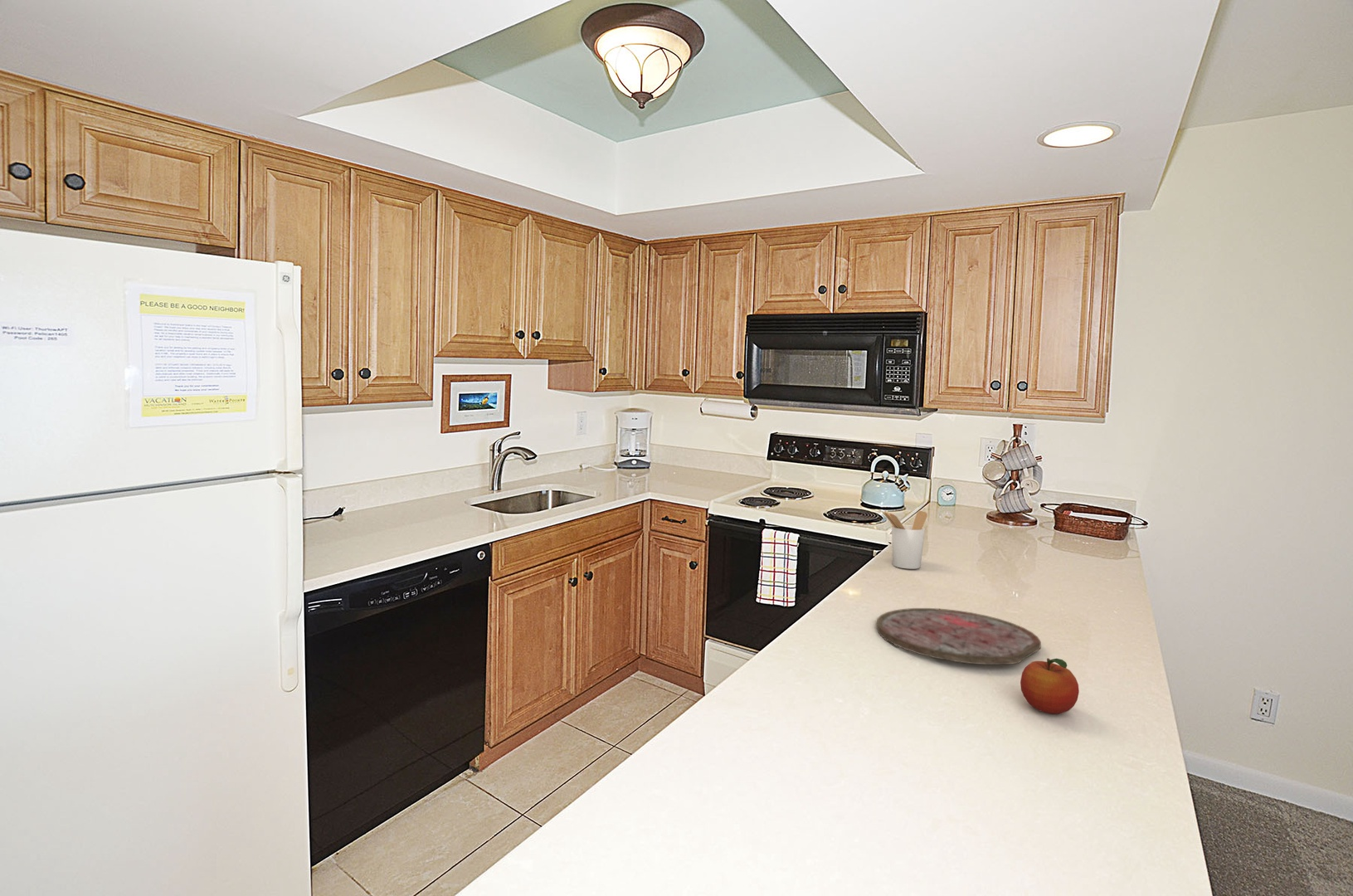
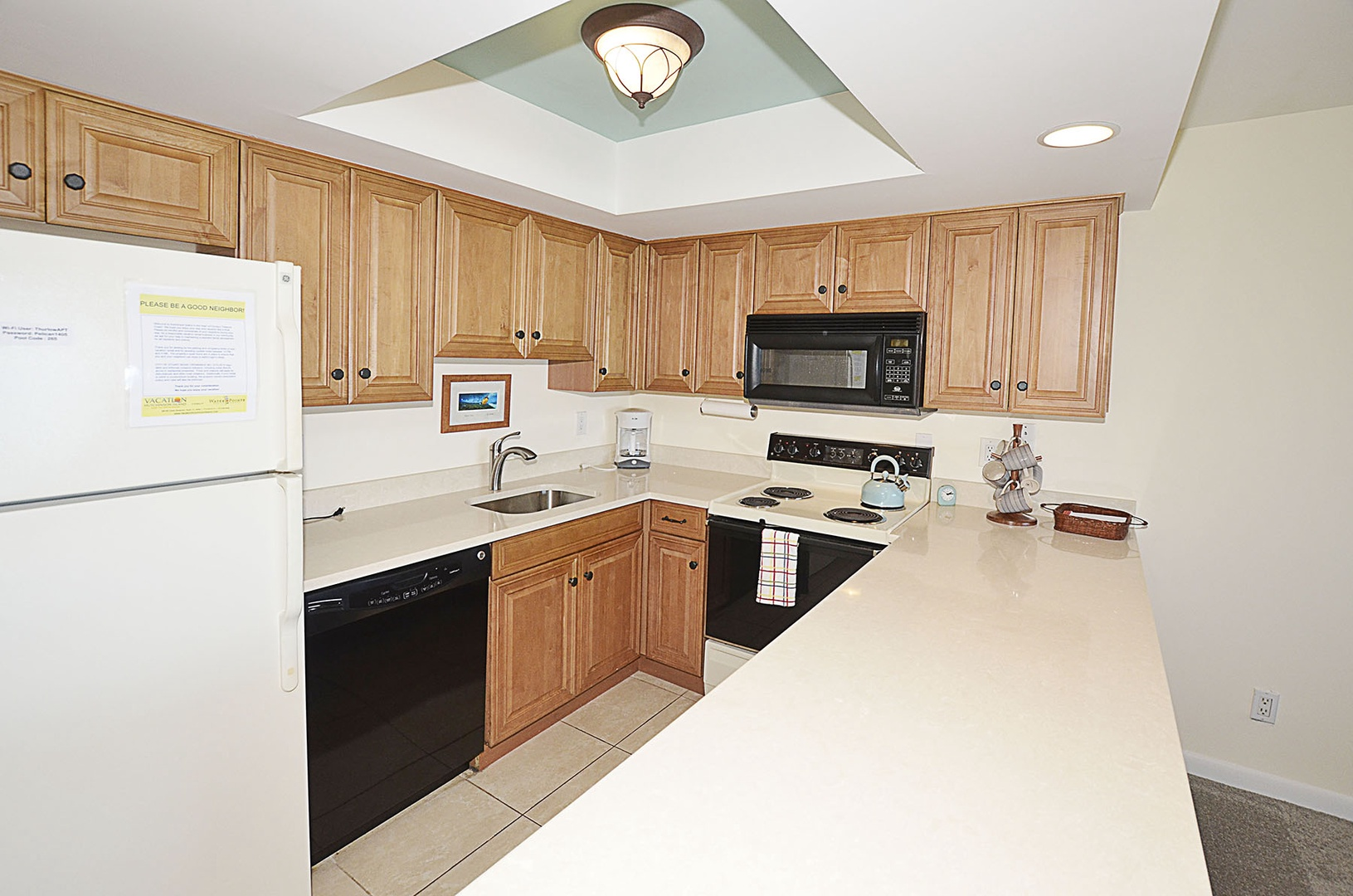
- fruit (1049, 682)
- utensil holder (902, 538)
- cutting board (955, 633)
